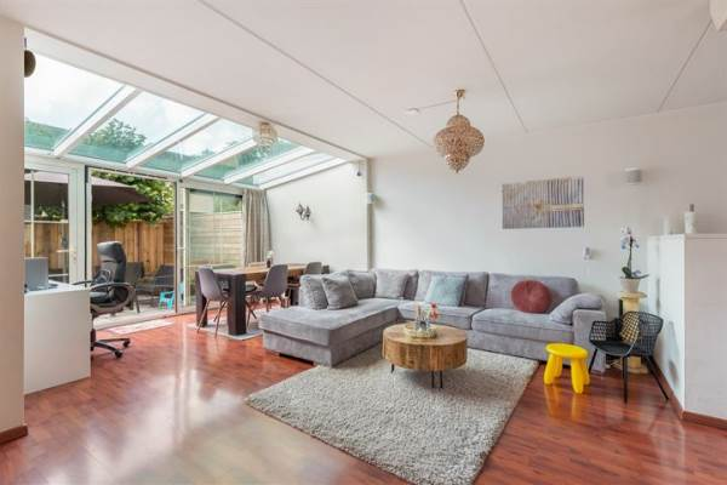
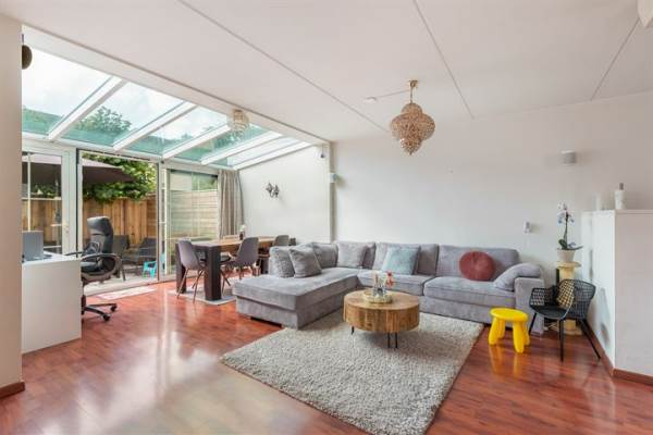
- wall art (540, 204)
